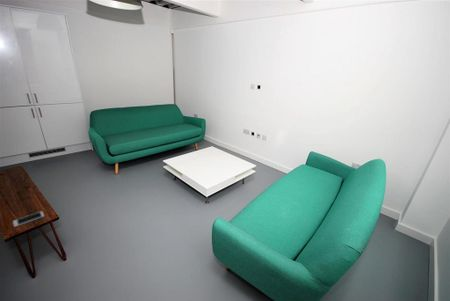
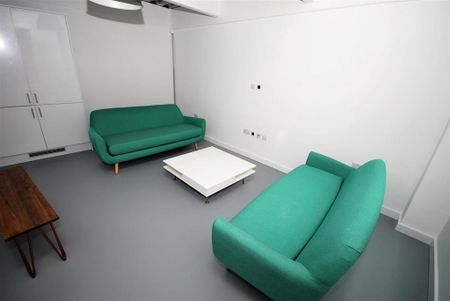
- cell phone (29, 218)
